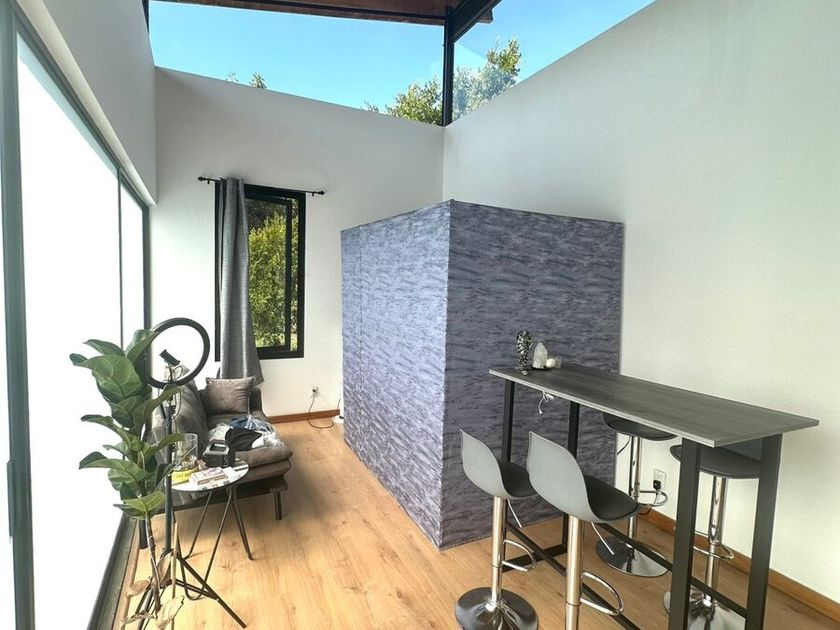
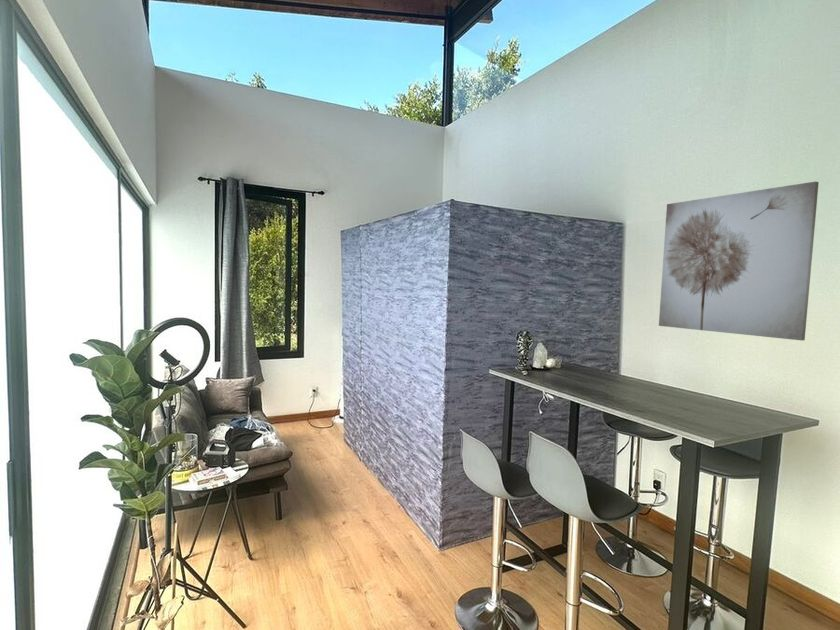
+ wall art (727, 264)
